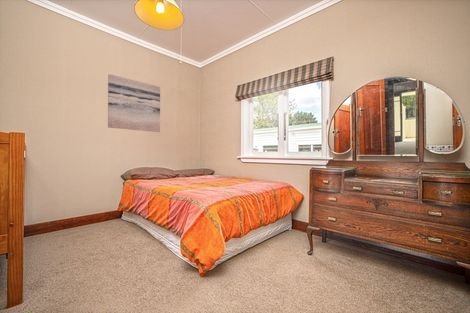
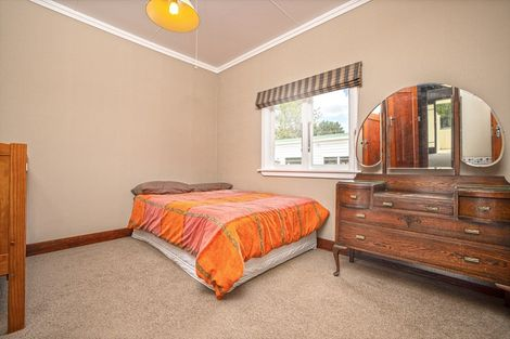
- wall art (135, 105)
